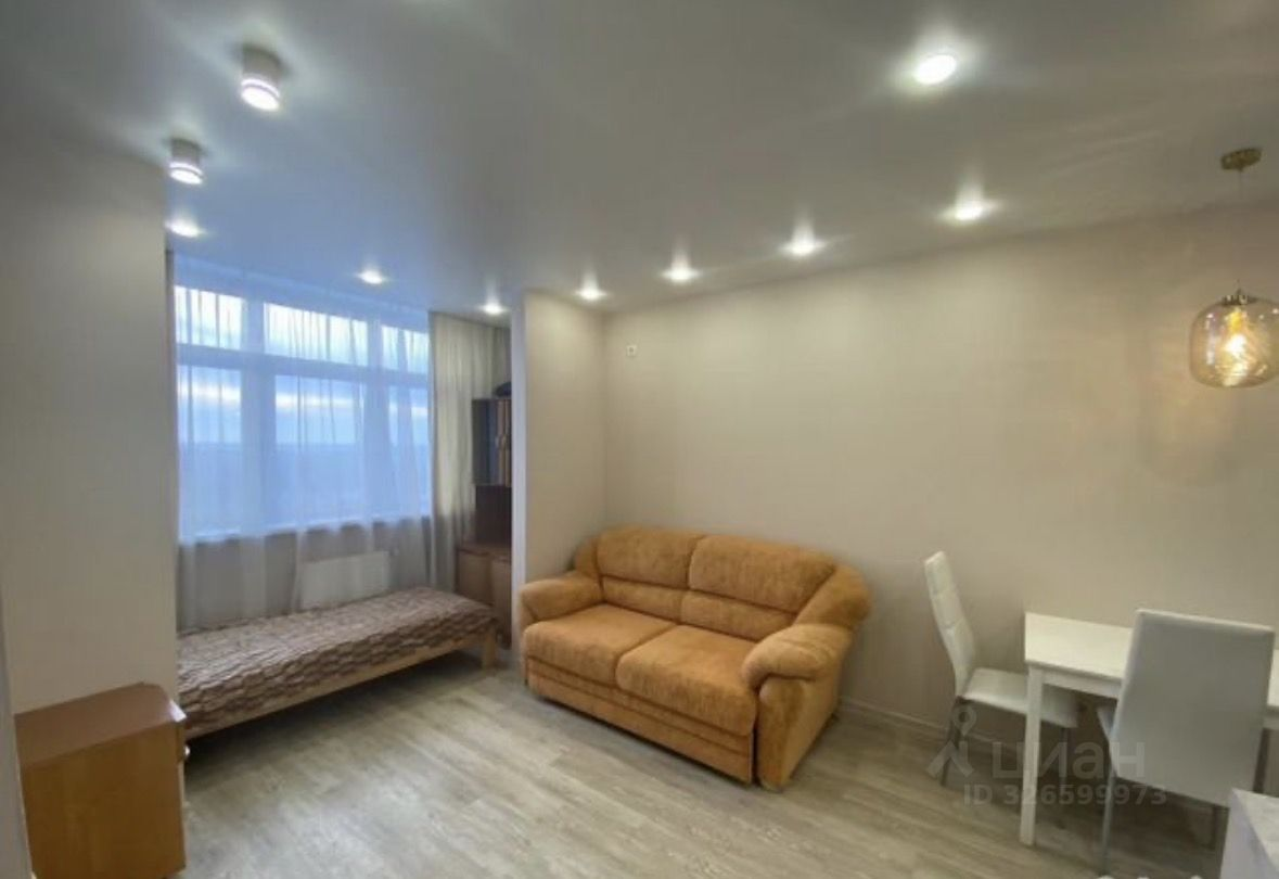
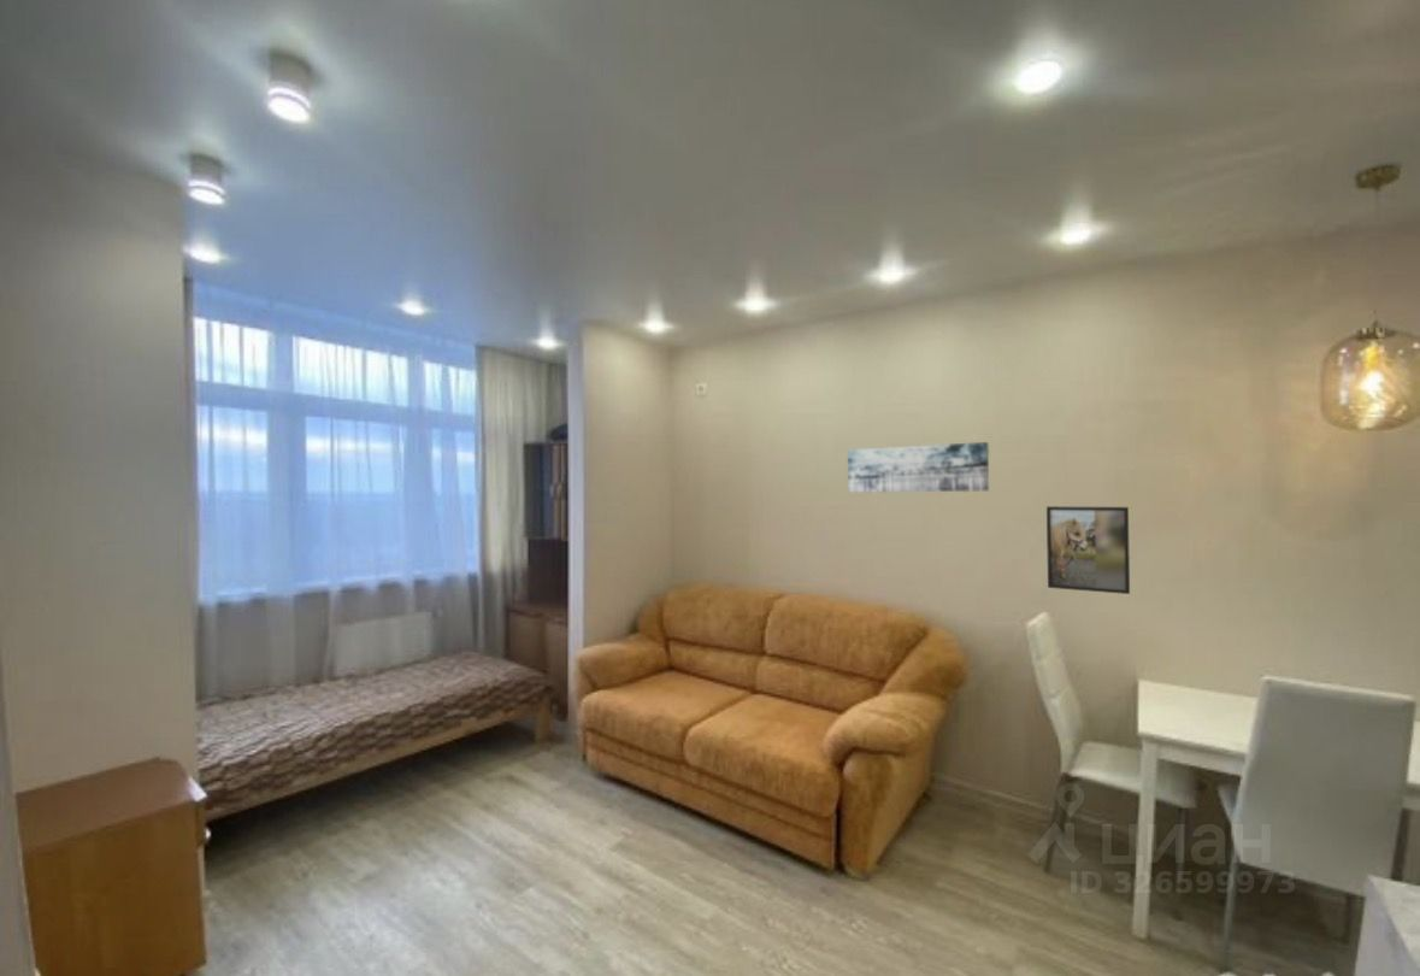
+ wall art (913, 469)
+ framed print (1086, 548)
